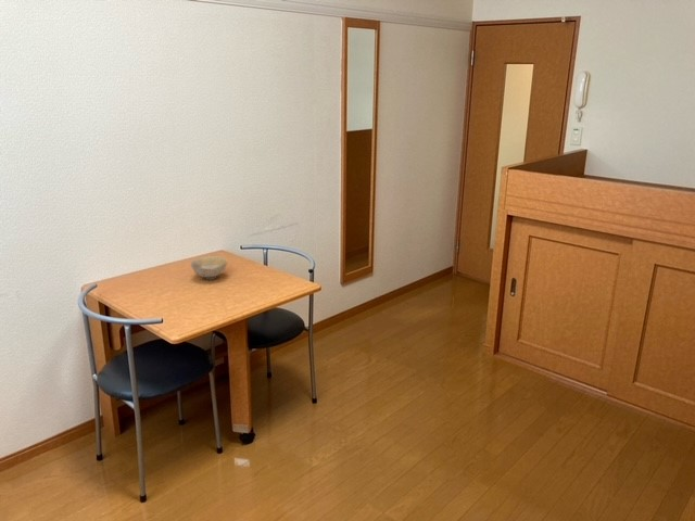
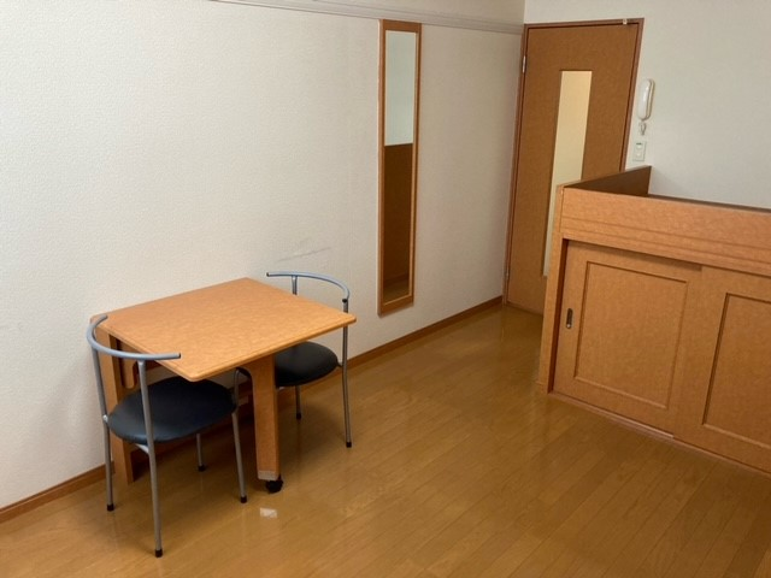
- bowl (210, 269)
